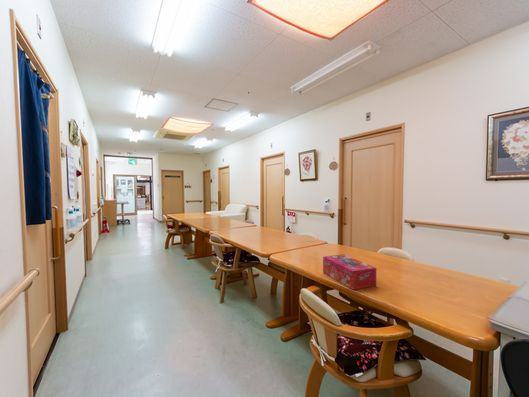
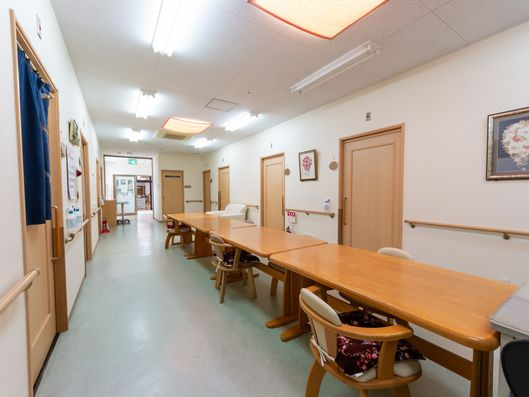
- tissue box (347, 270)
